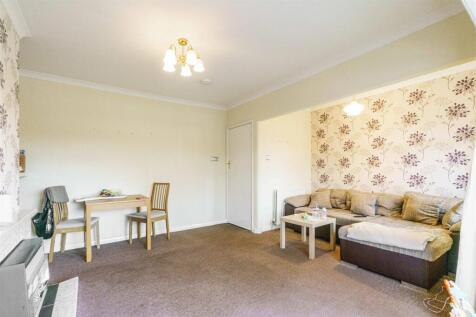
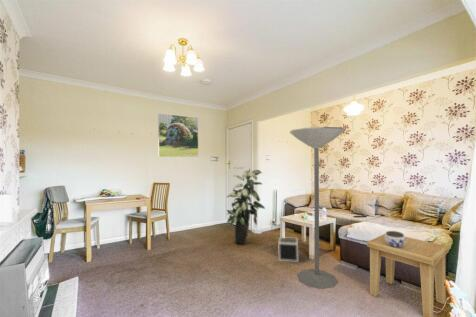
+ floor lamp (316, 204)
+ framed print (179, 136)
+ jar (395, 239)
+ speaker (288, 248)
+ indoor plant (243, 204)
+ side table (409, 264)
